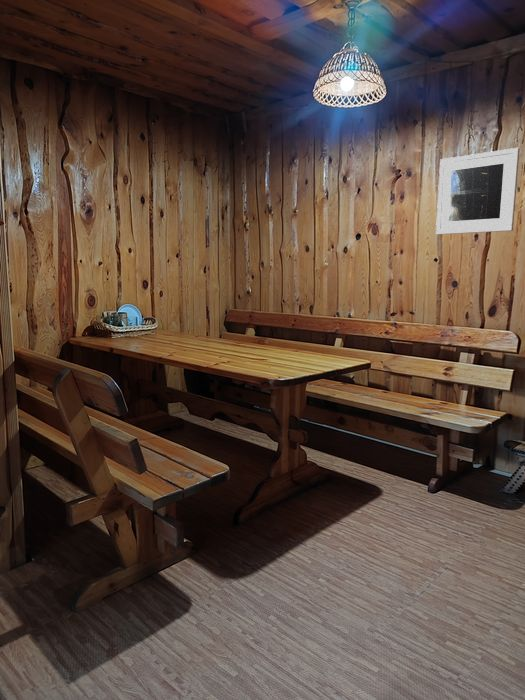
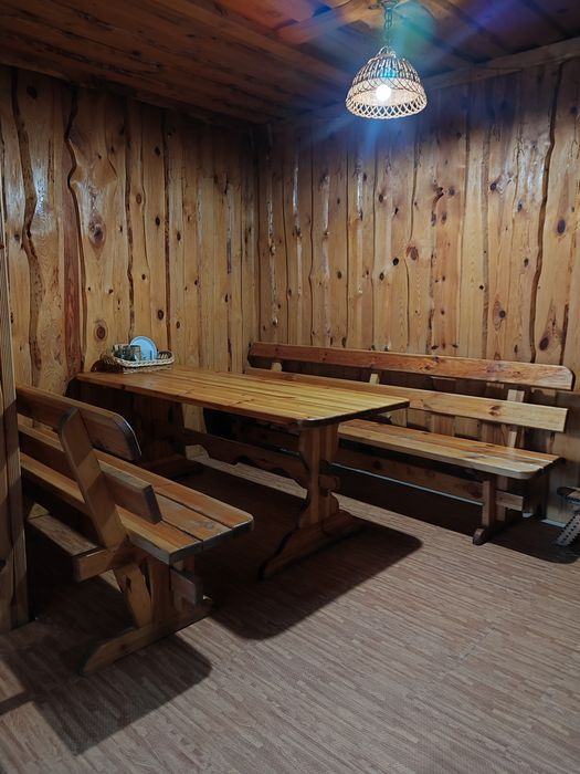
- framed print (475, 193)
